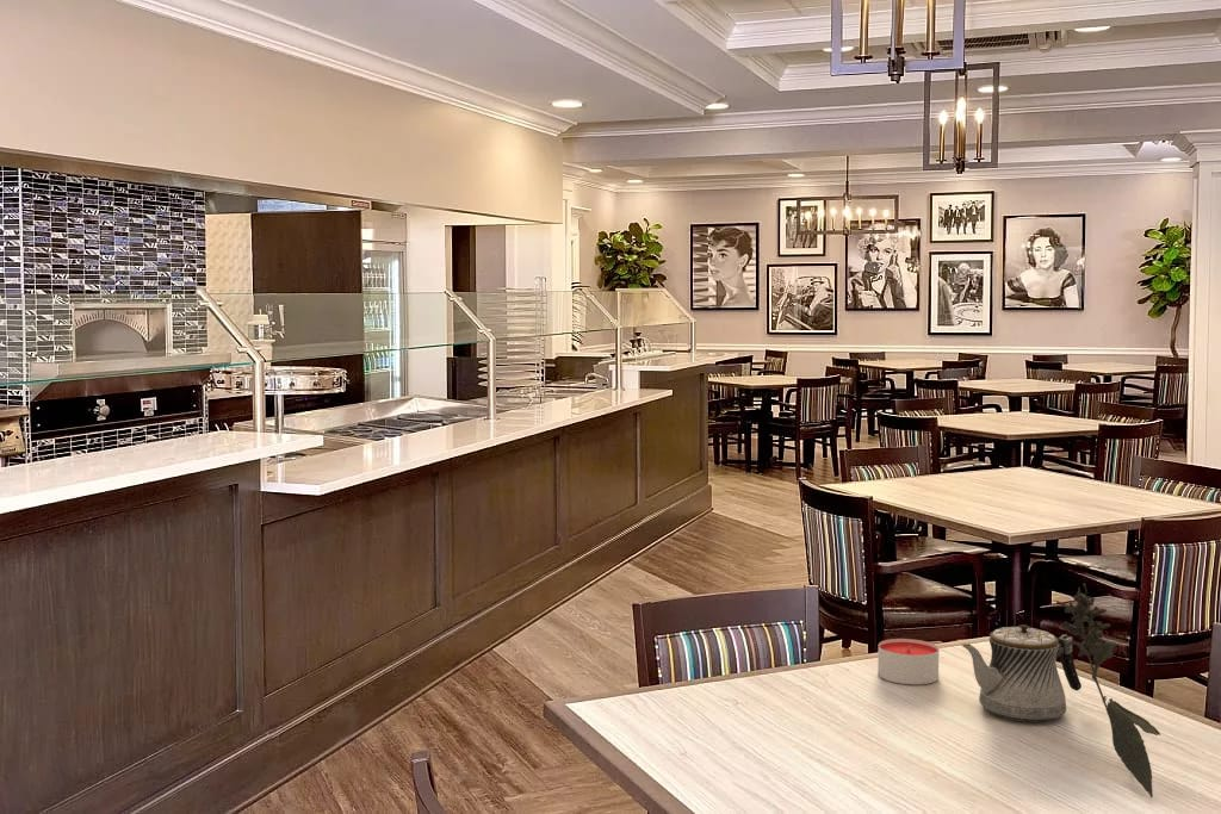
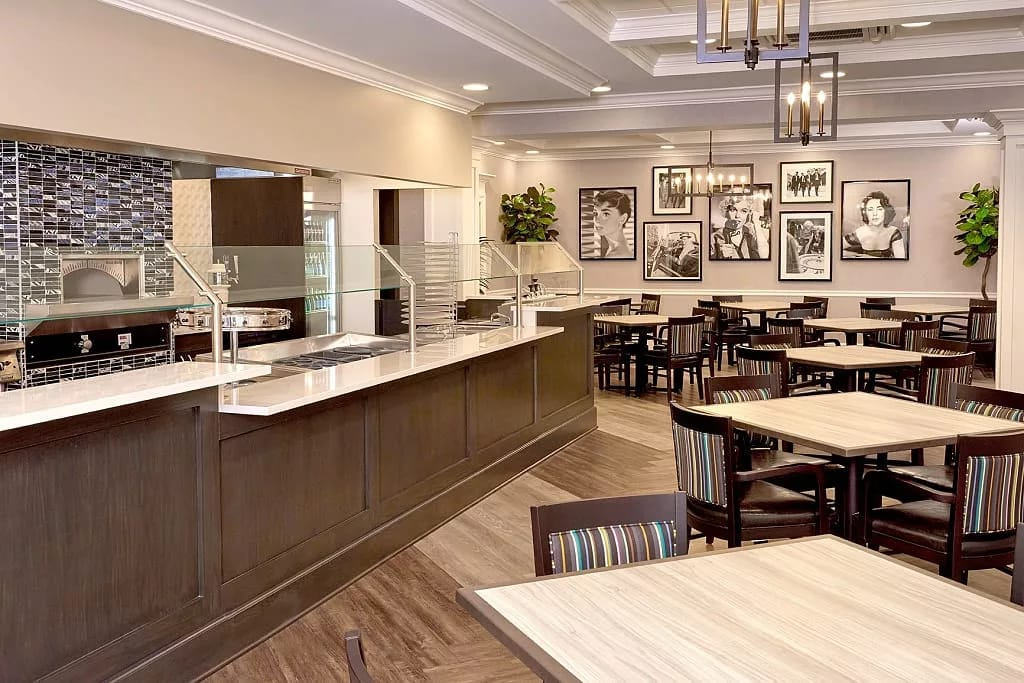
- candle (907, 659)
- teapot (1021, 667)
- flower (1120, 704)
